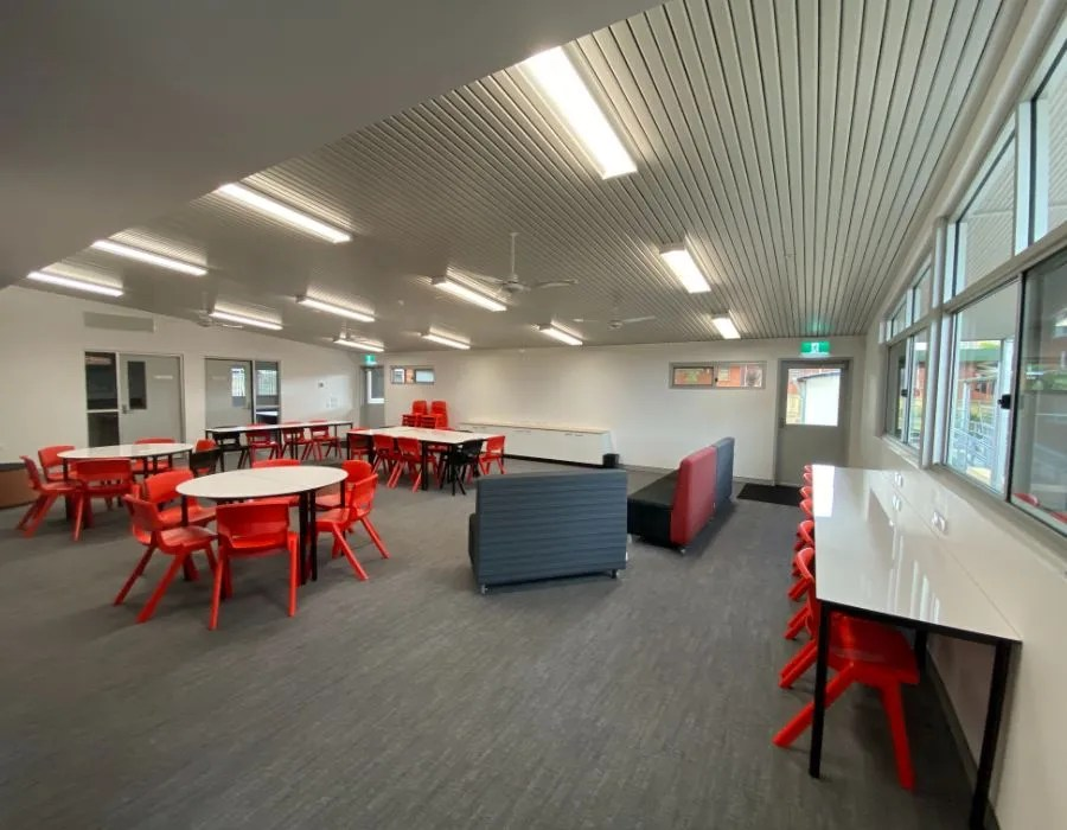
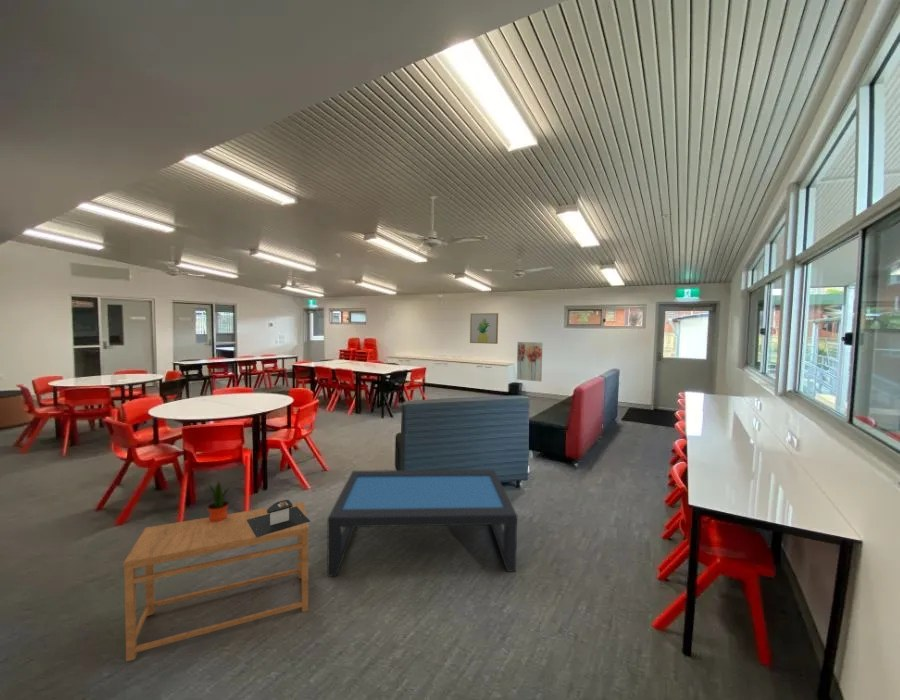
+ coffee table (423, 514)
+ architectural model (278, 512)
+ wall art (483, 328)
+ side table (227, 563)
+ potted plant (219, 497)
+ wall art (529, 361)
